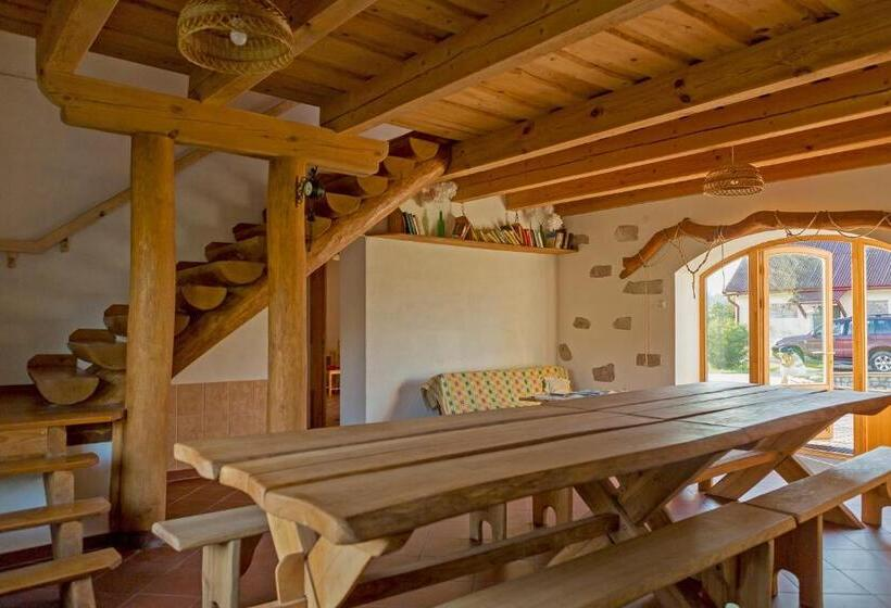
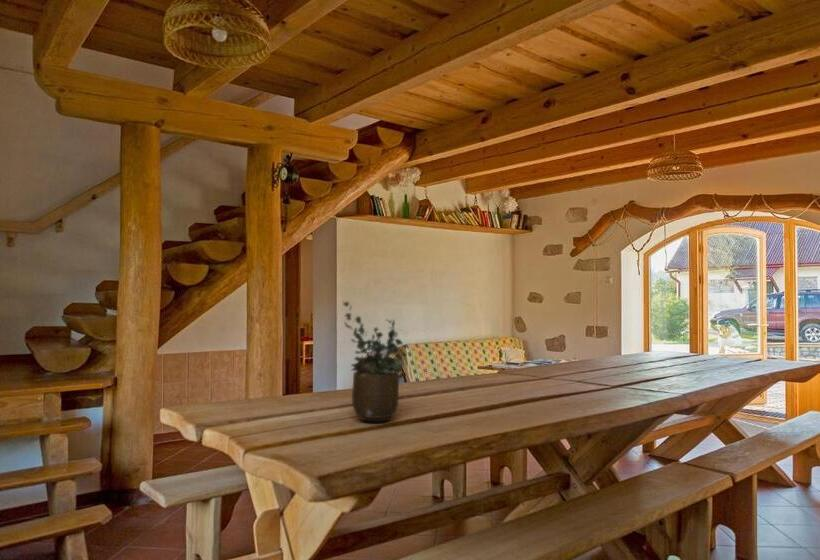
+ potted plant (374, 360)
